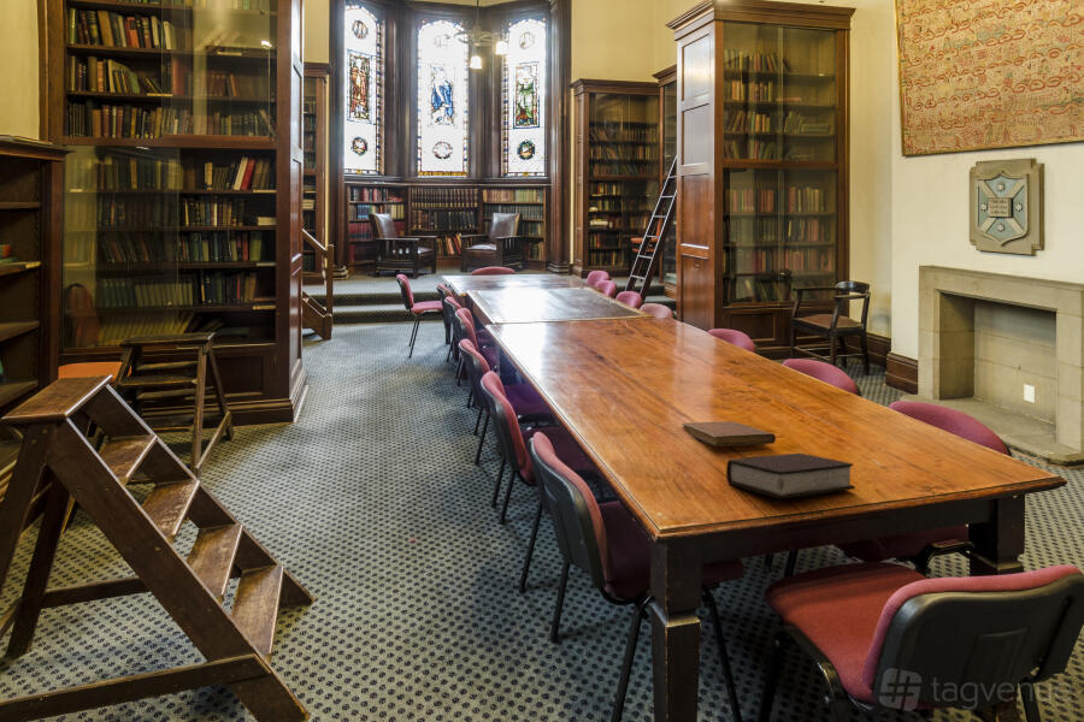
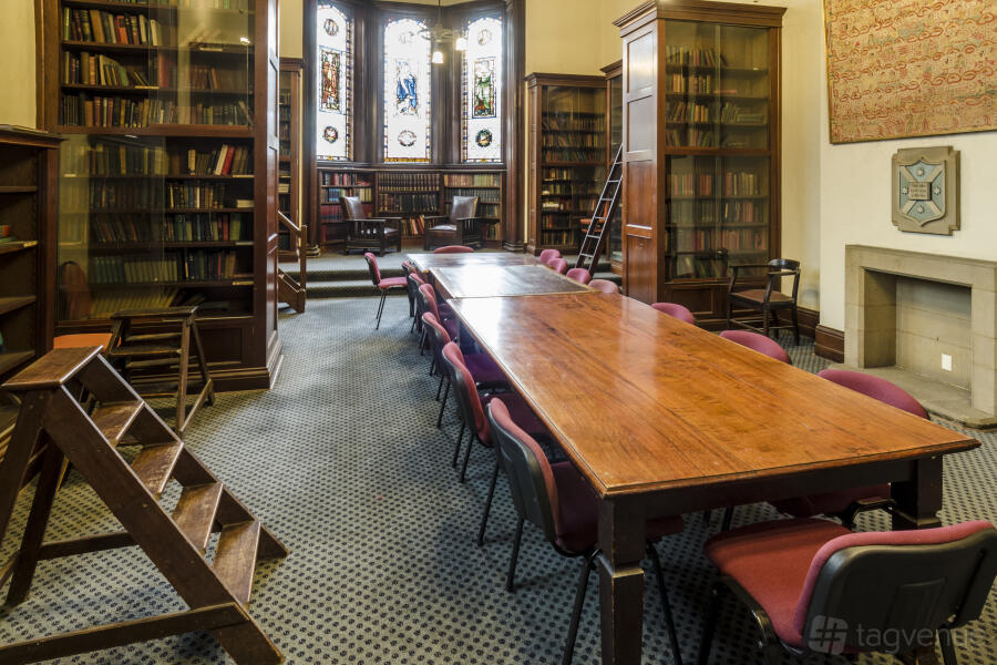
- bible (789, 473)
- notebook (725, 432)
